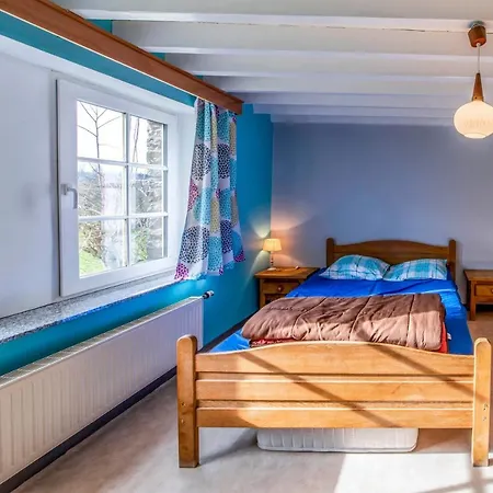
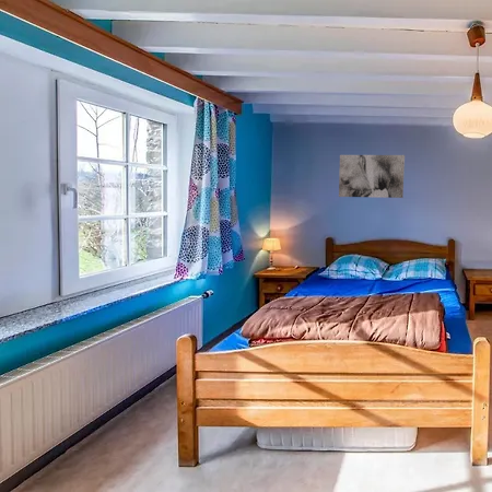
+ wall art (371, 176)
